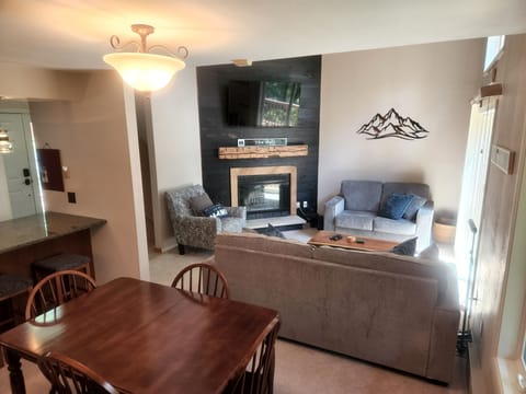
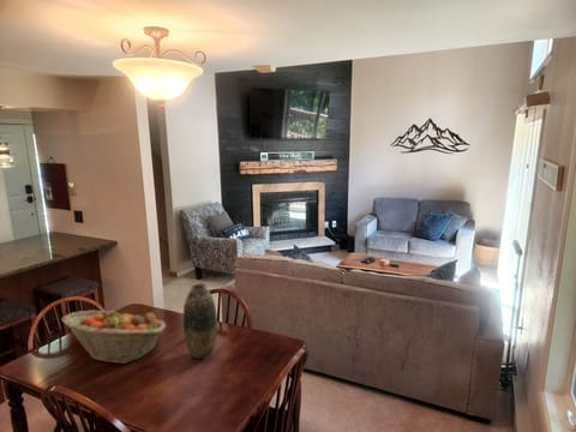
+ fruit basket (115, 329)
+ vase (199, 320)
